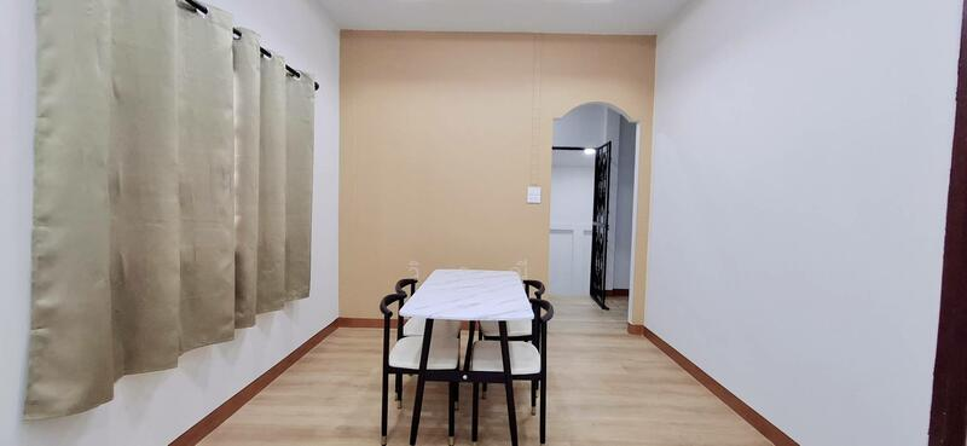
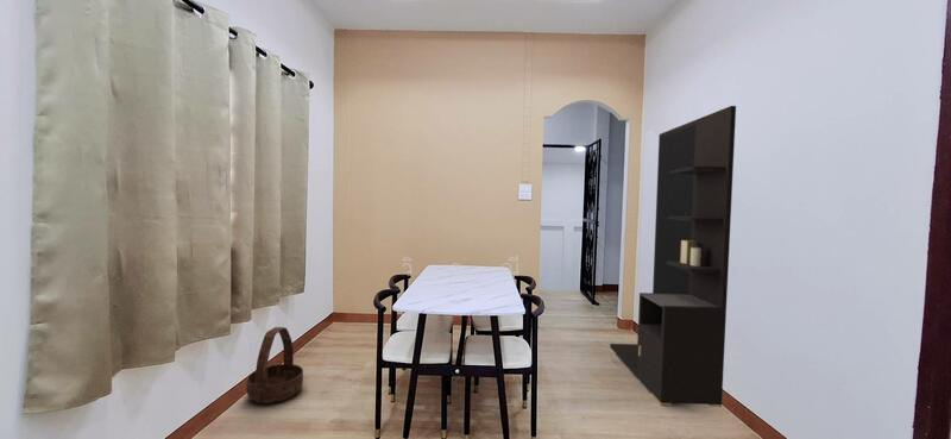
+ basket (278, 364)
+ storage cabinet (661, 249)
